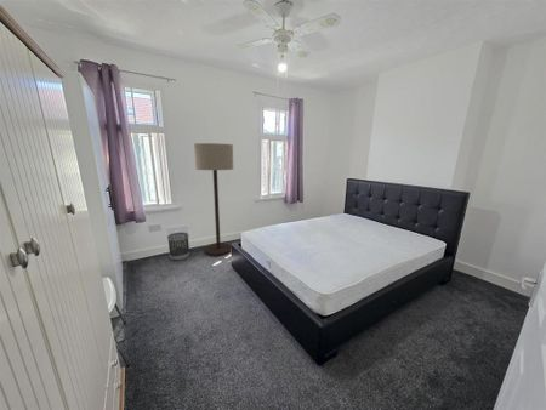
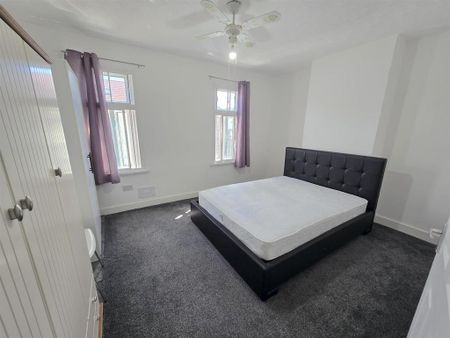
- floor lamp (216, 199)
- wastebasket (178, 246)
